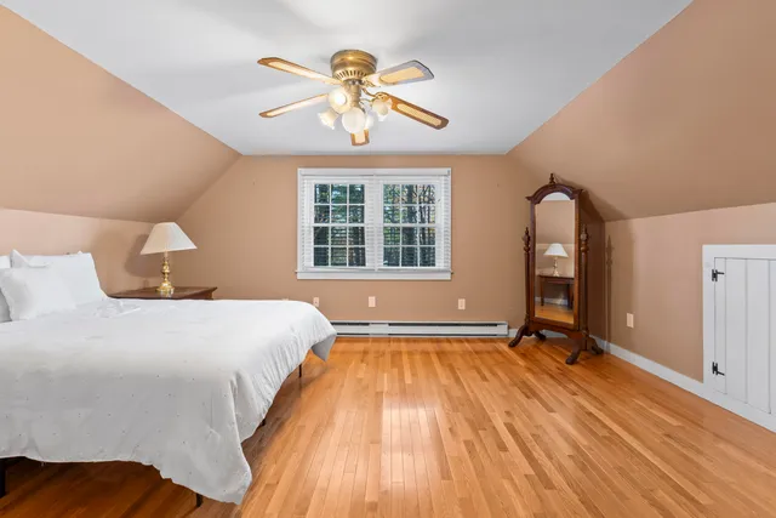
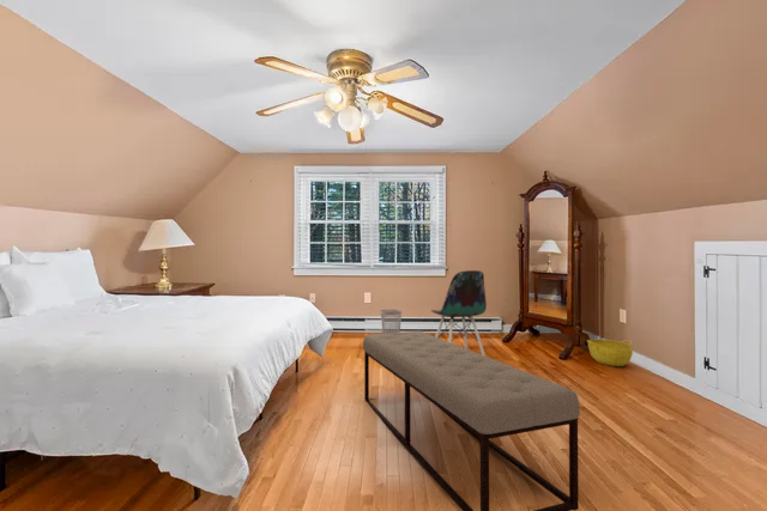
+ chair (458, 315)
+ wastebasket (391, 324)
+ bench (442, 397)
+ basket (609, 351)
